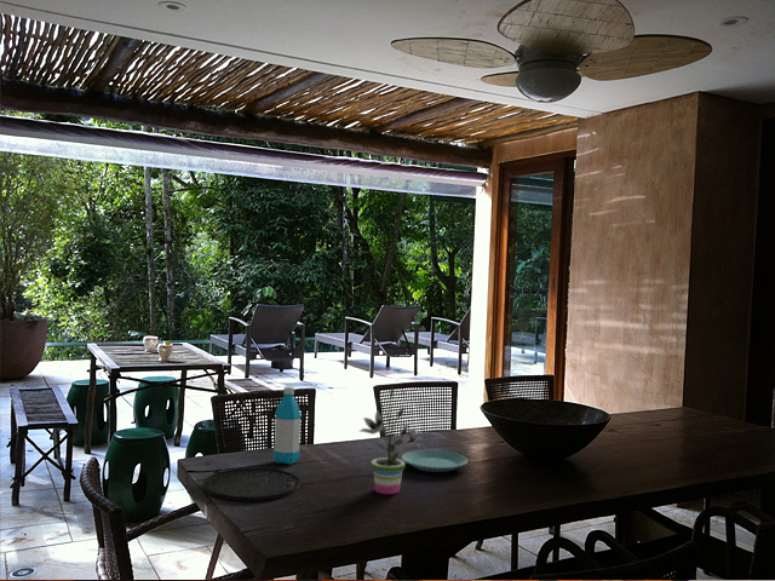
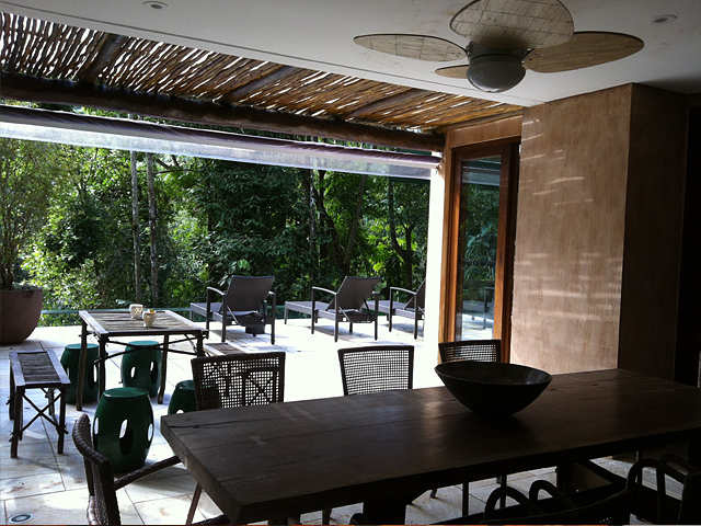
- plate (434, 461)
- water bottle (287, 425)
- potted plant (390, 442)
- plate (252, 483)
